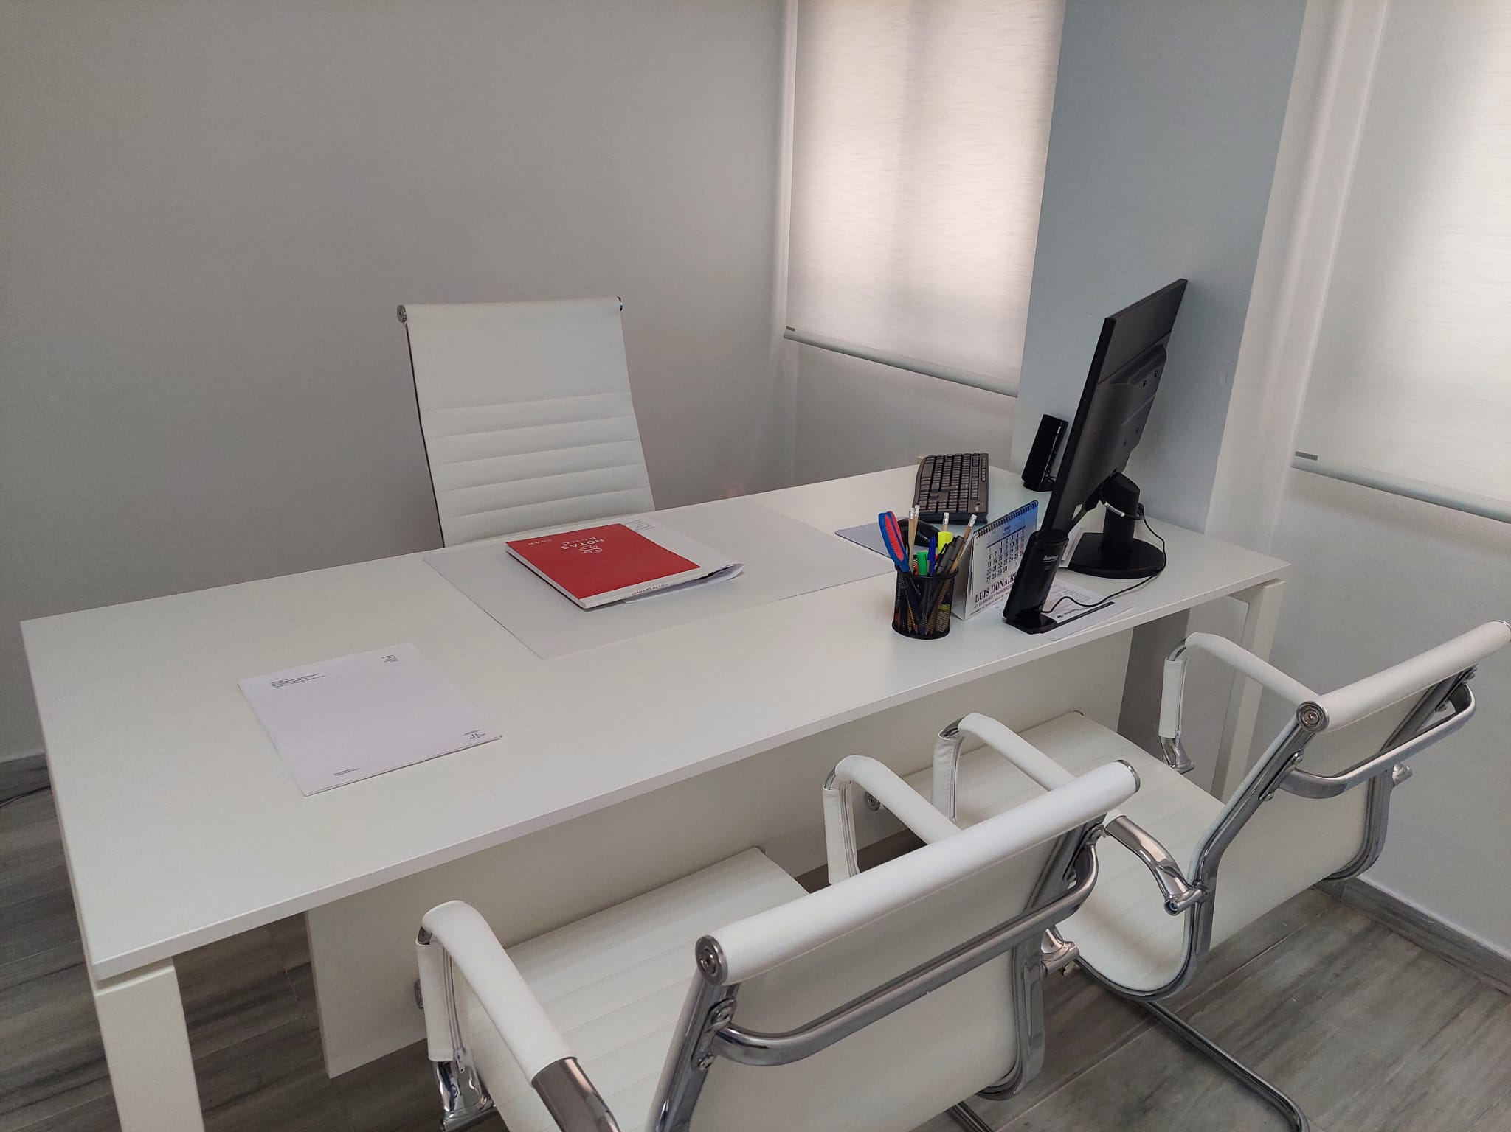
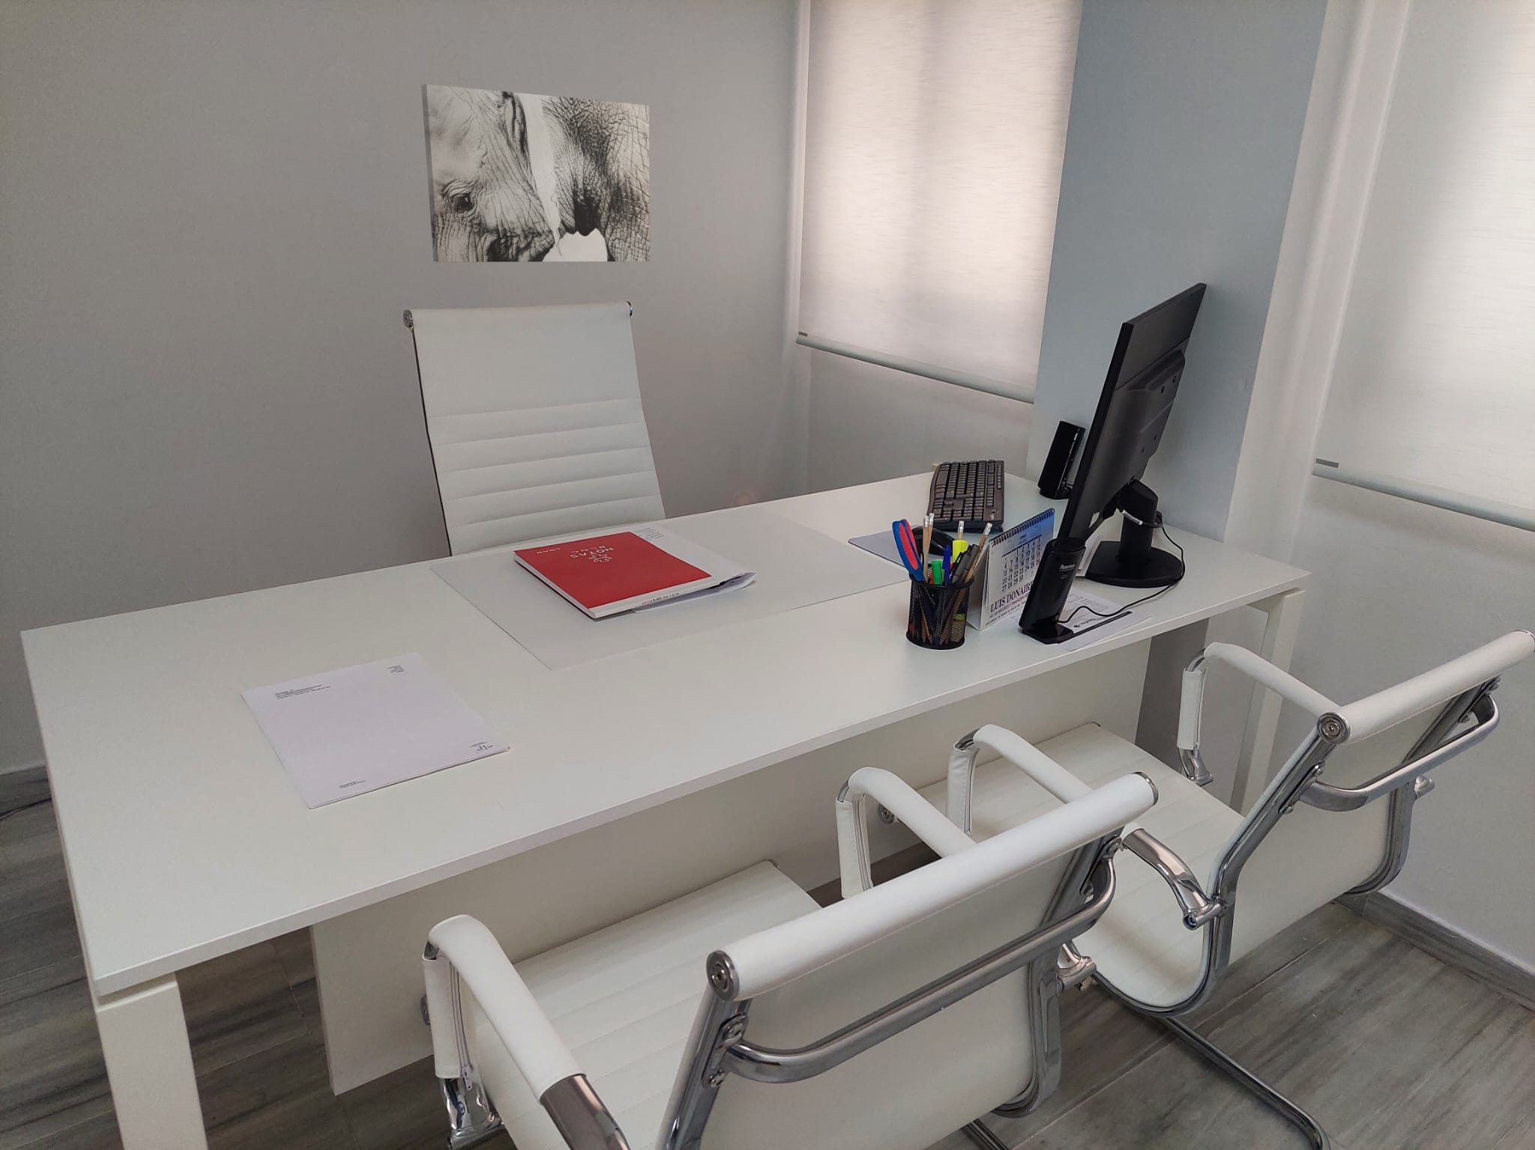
+ wall art (545, 180)
